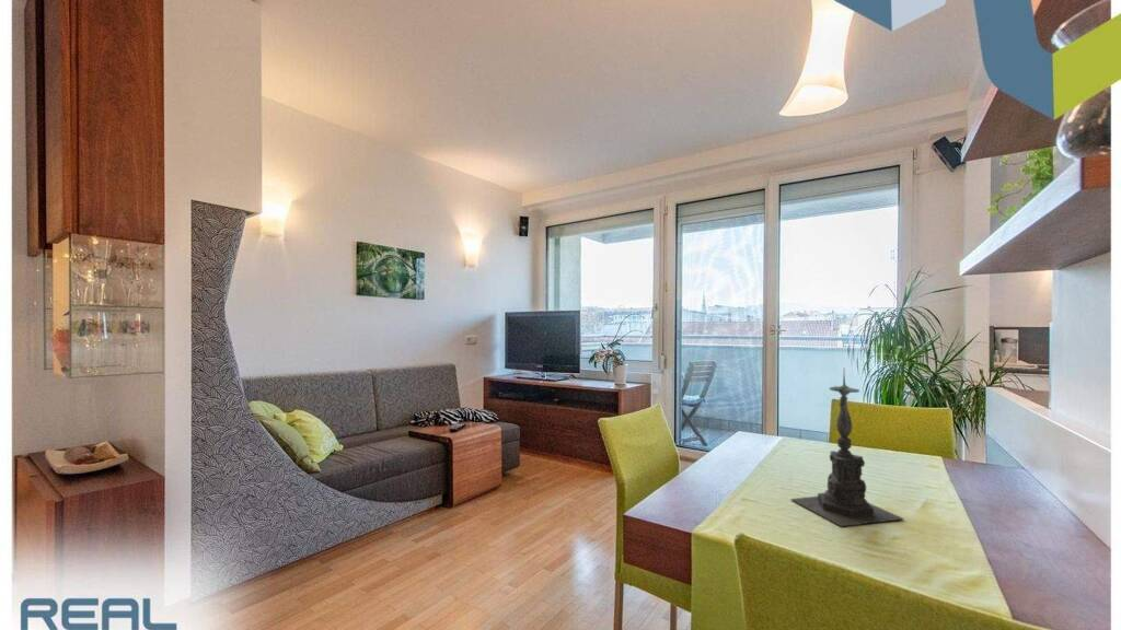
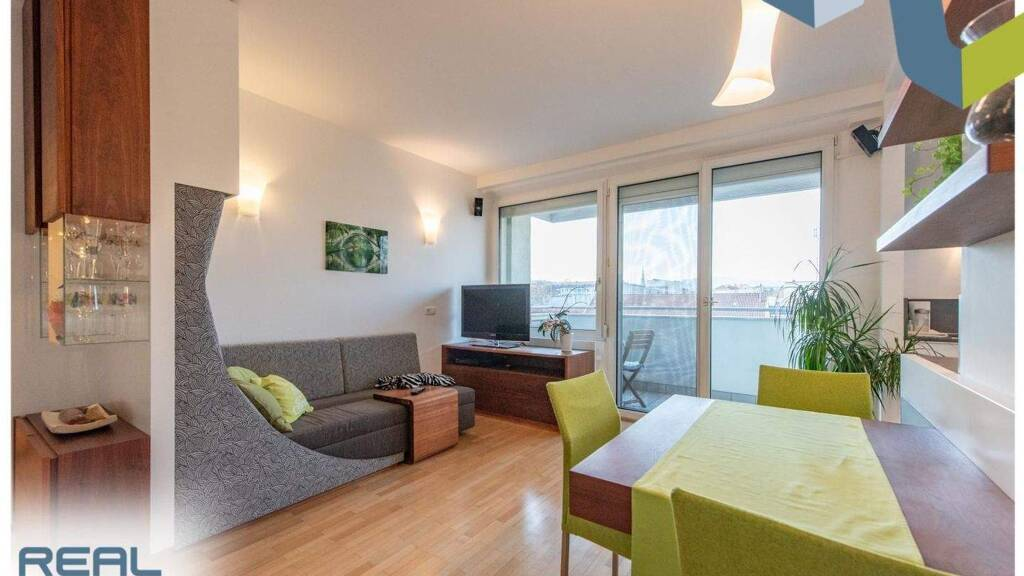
- candle holder (844, 438)
